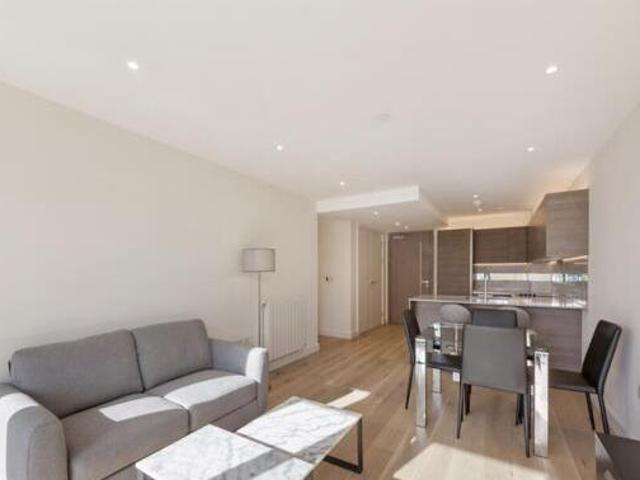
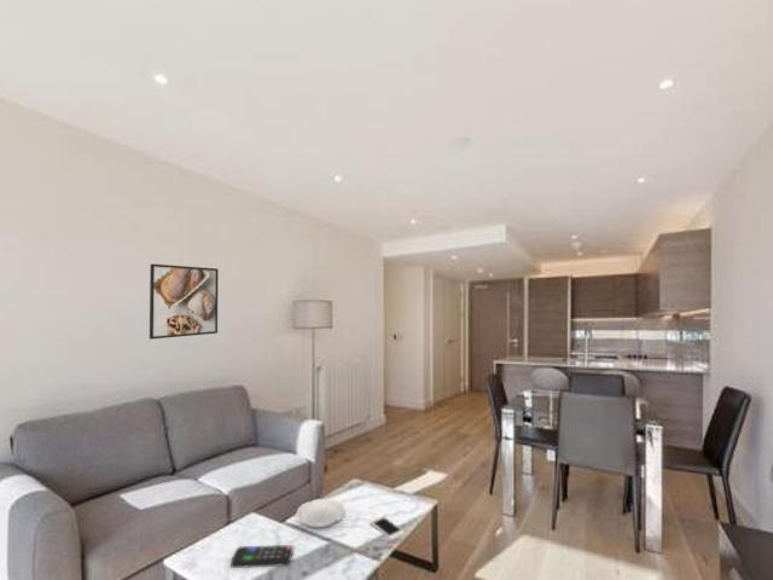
+ bowl (320, 515)
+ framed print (186, 301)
+ remote control (262, 555)
+ cell phone (386, 527)
